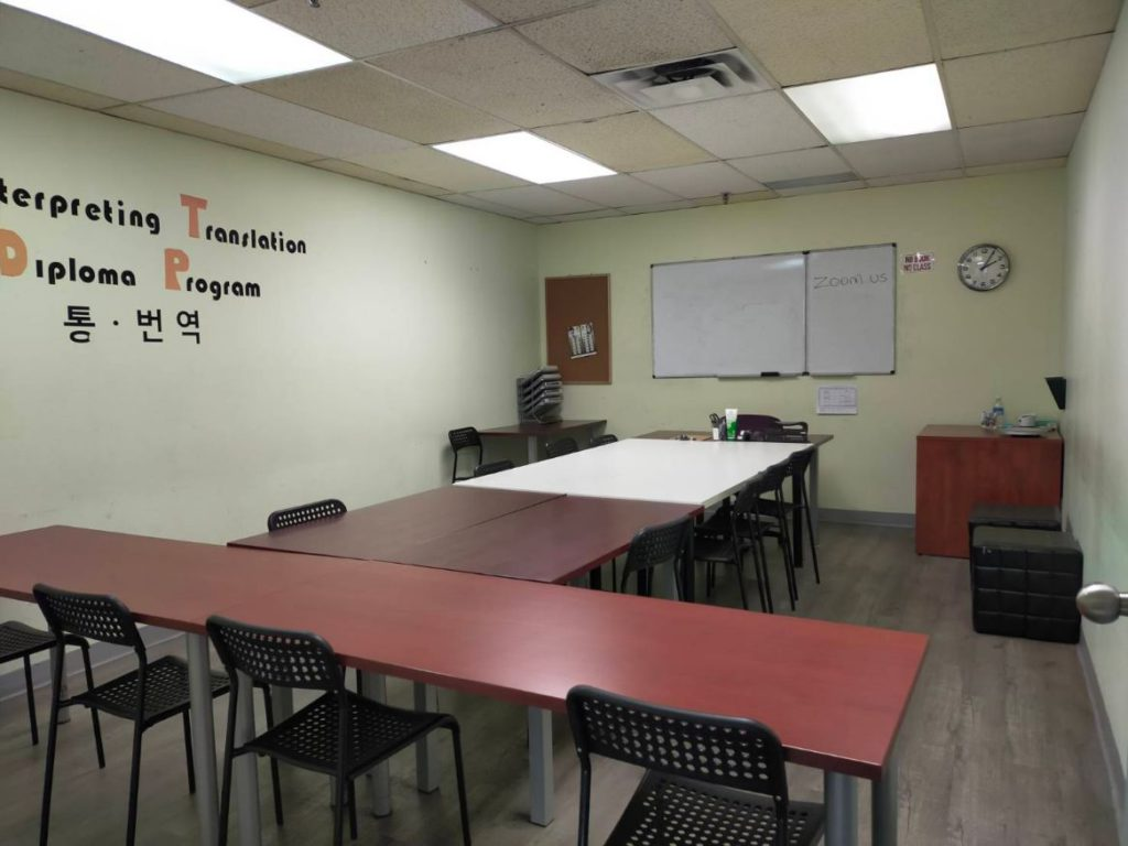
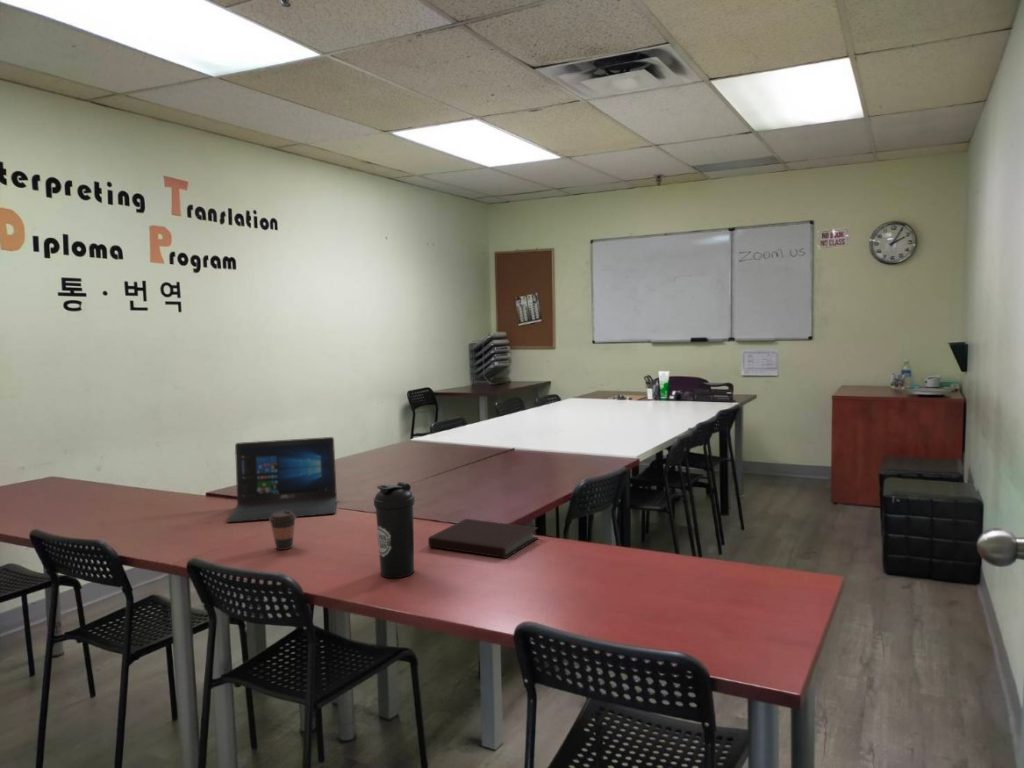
+ coffee cup (283, 530)
+ notebook (484, 537)
+ water bottle (395, 528)
+ laptop (283, 477)
